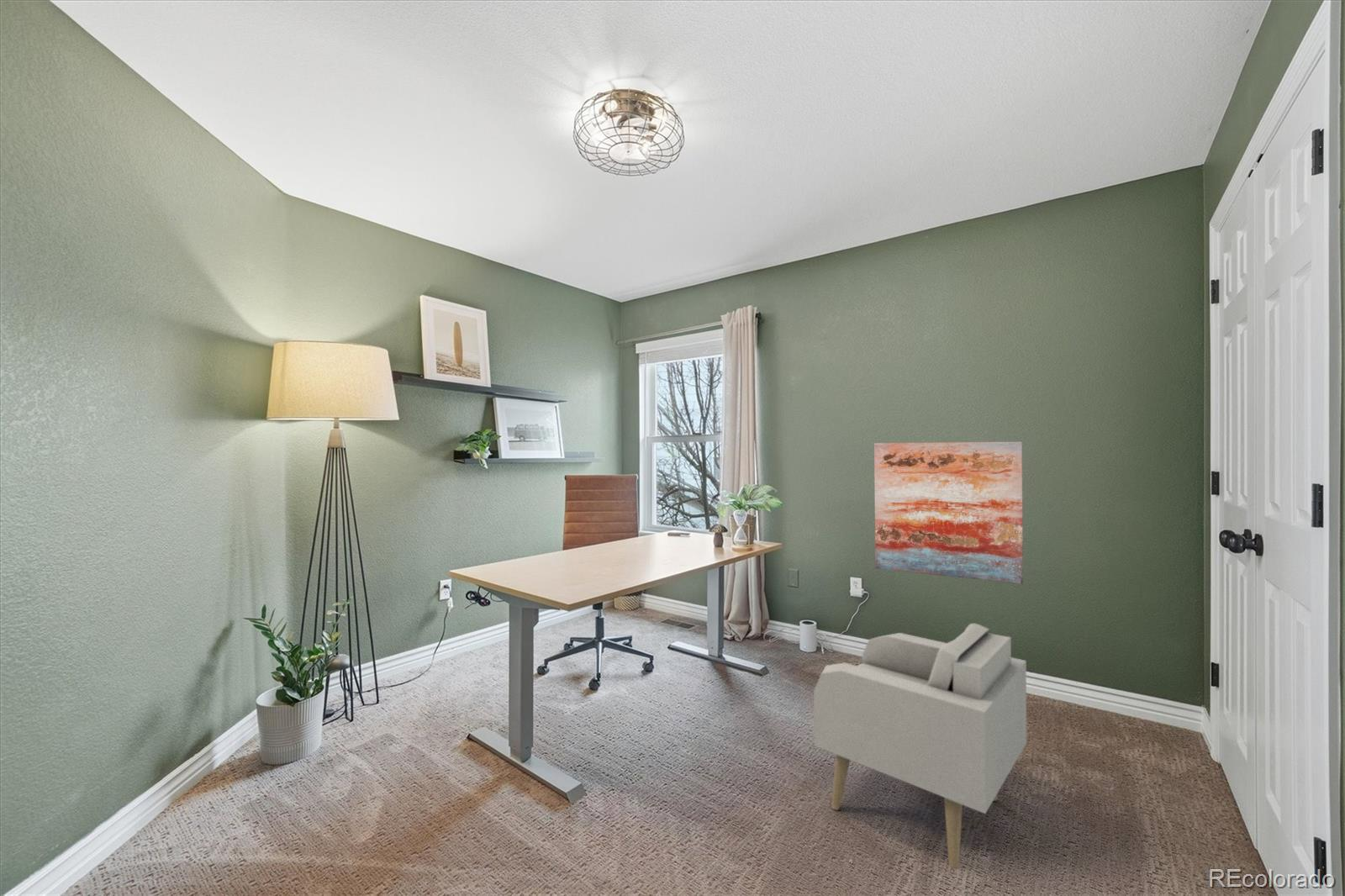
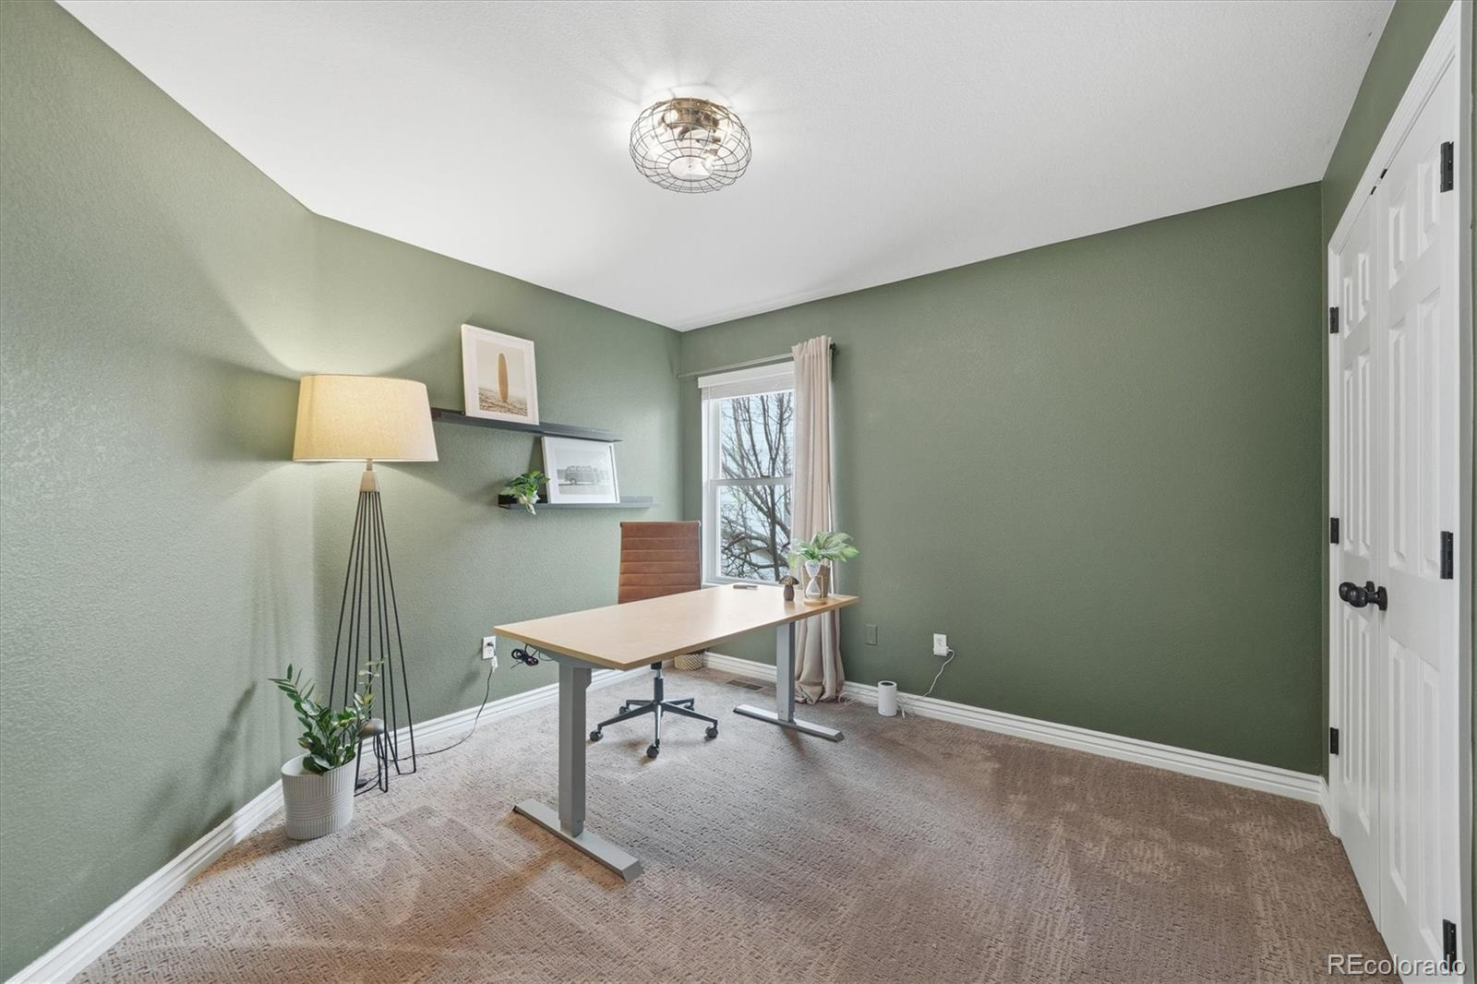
- armchair (920, 715)
- wall art (944, 509)
